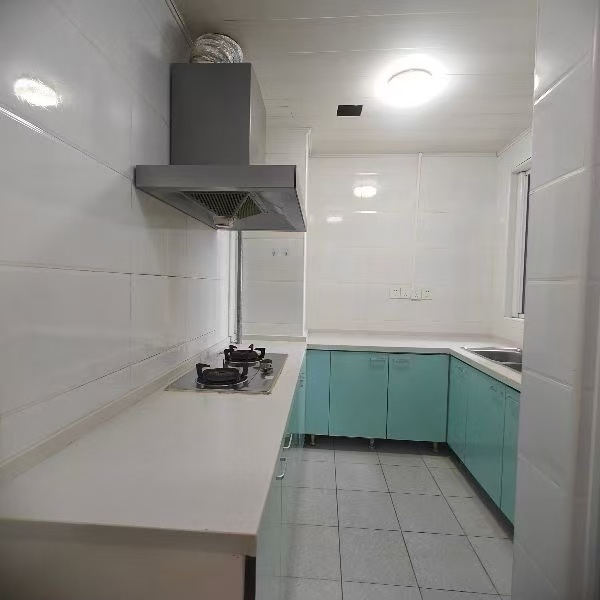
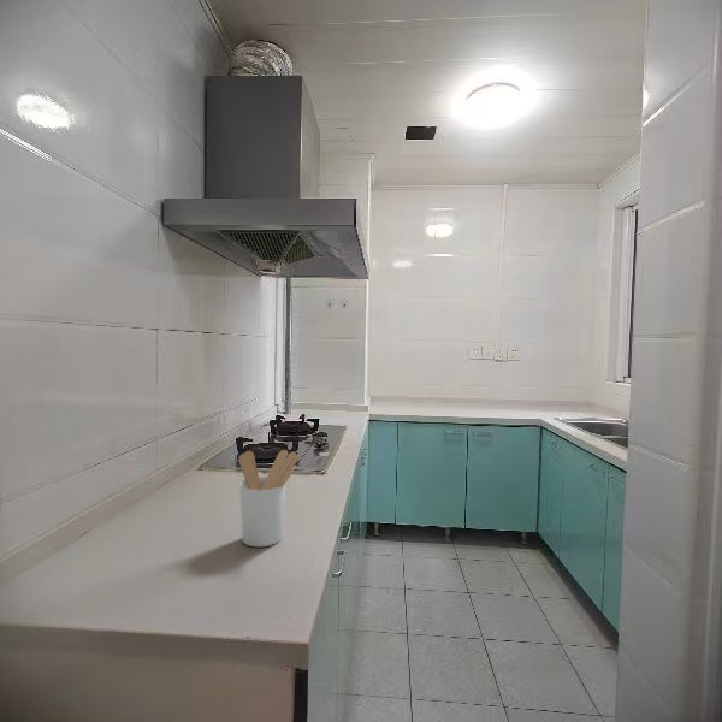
+ utensil holder (271, 493)
